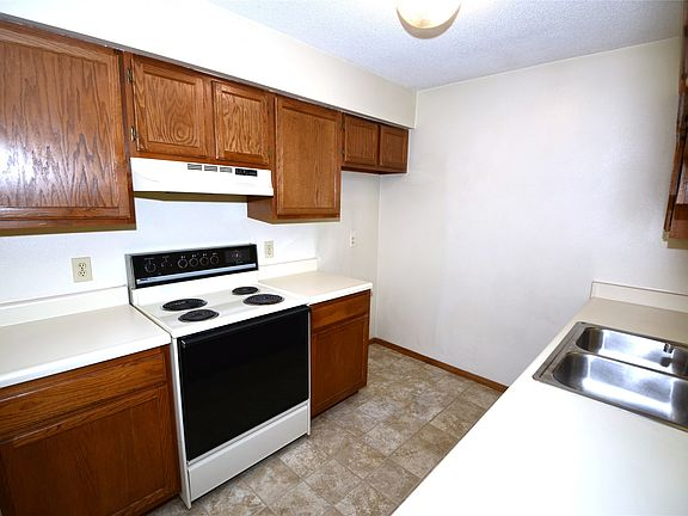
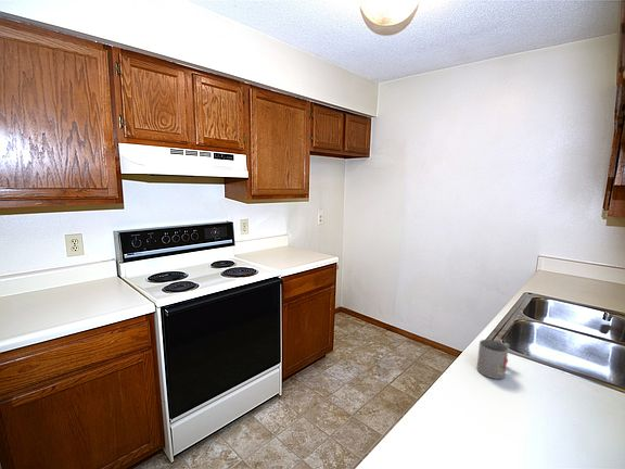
+ mug (495, 356)
